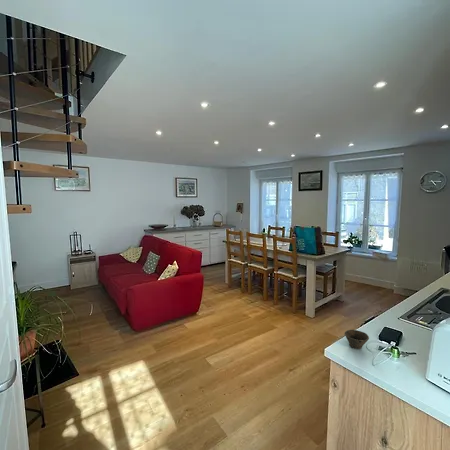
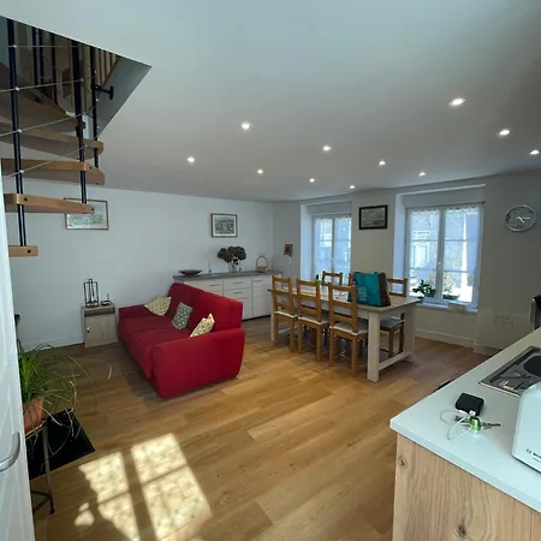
- cup (357, 340)
